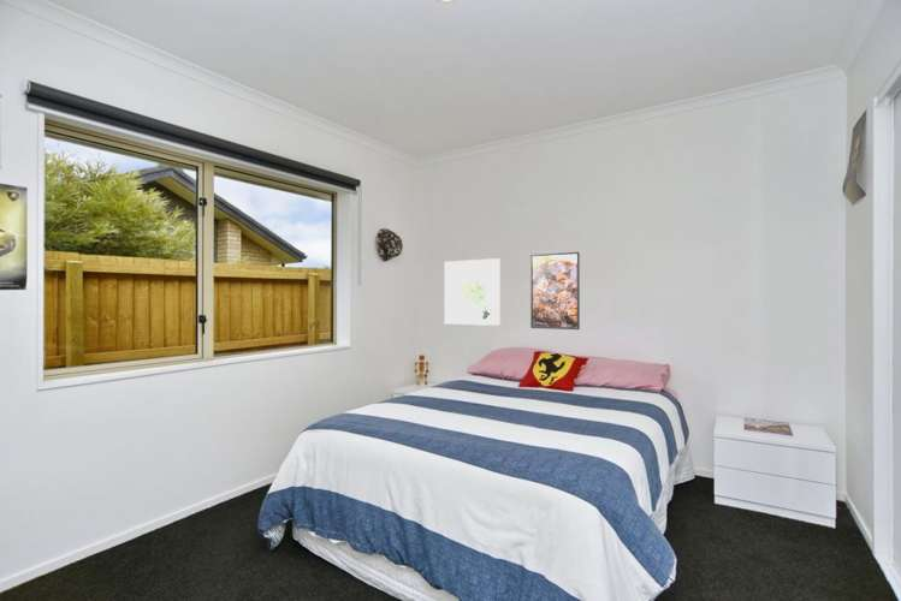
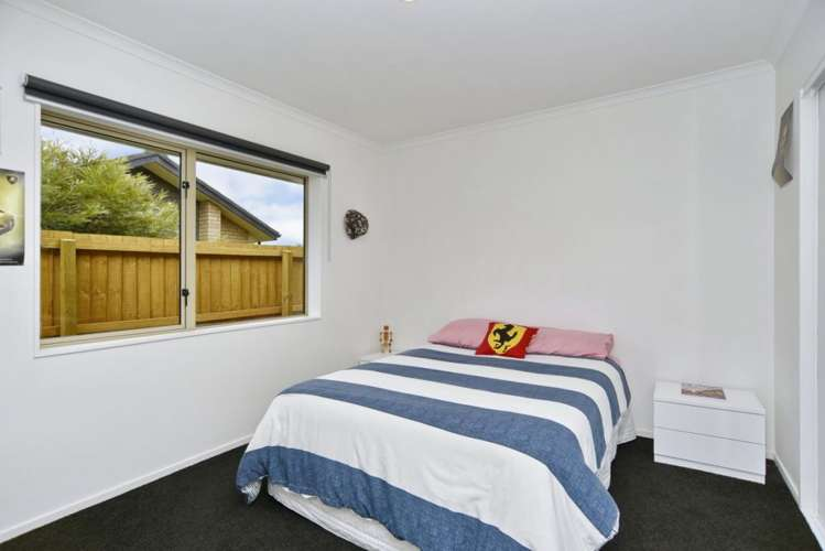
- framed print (553, 291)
- wall art (470, 292)
